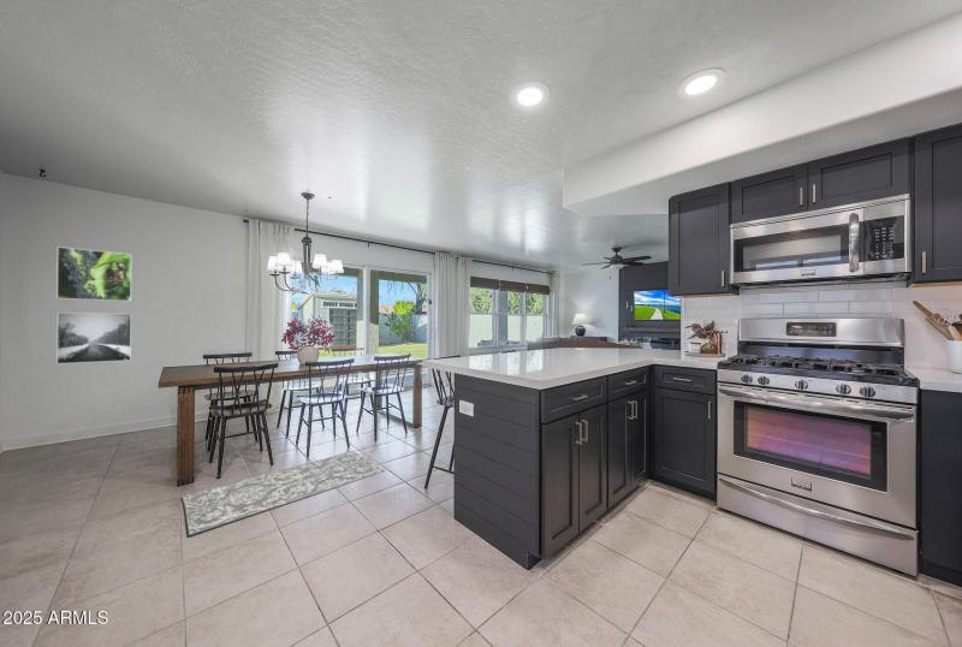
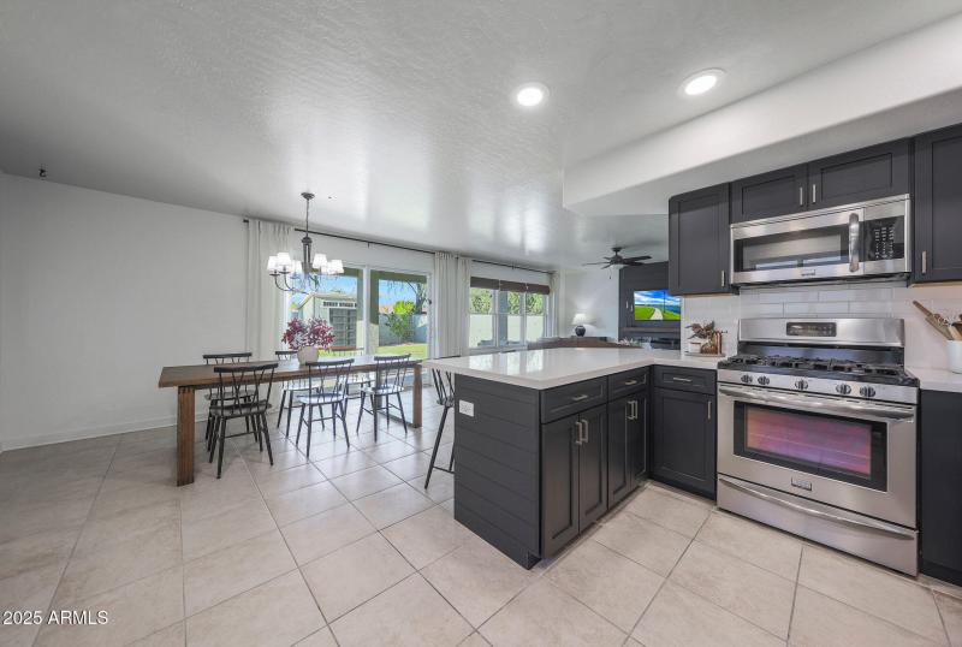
- rug (291, 482)
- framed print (96, 275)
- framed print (95, 337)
